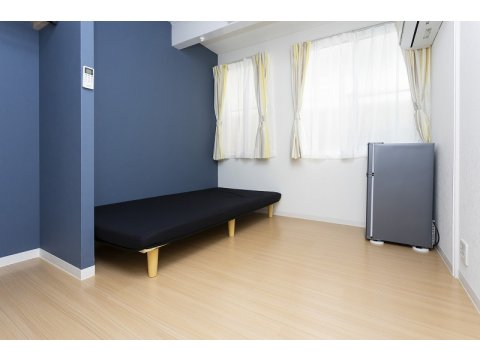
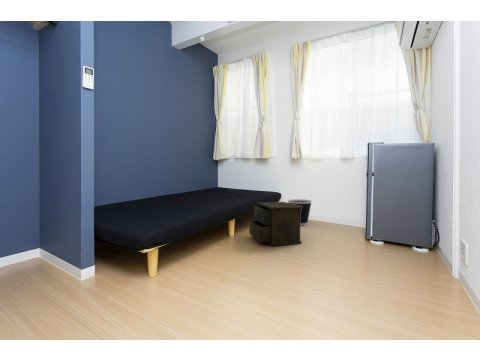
+ nightstand (275, 222)
+ wastebasket (300, 212)
